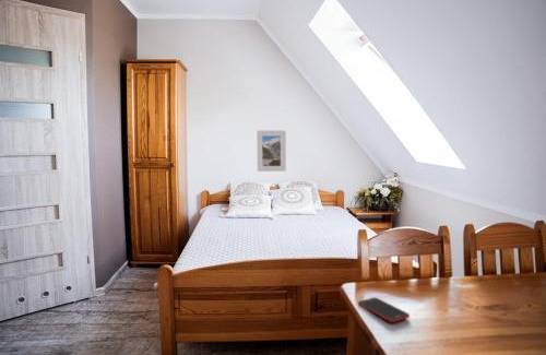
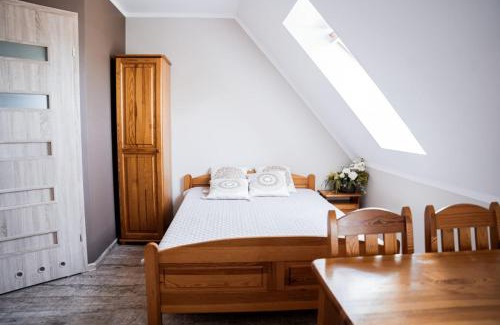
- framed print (271, 151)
- cell phone (382, 309)
